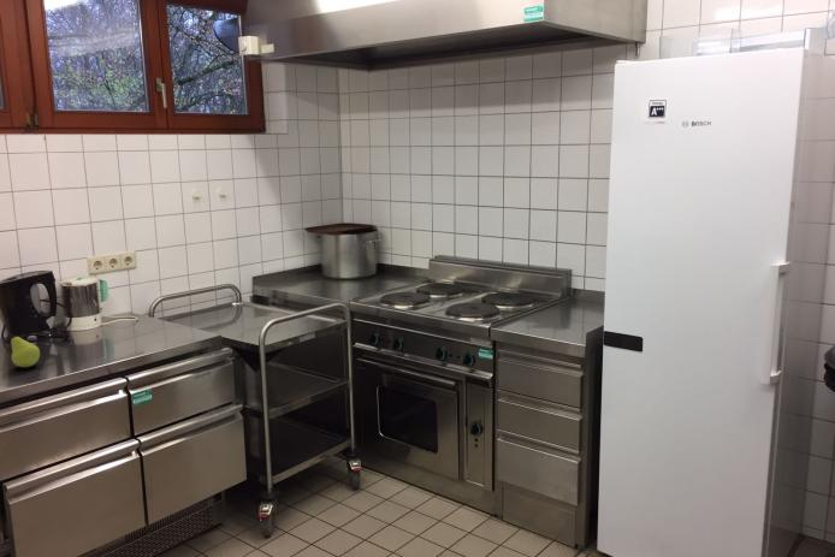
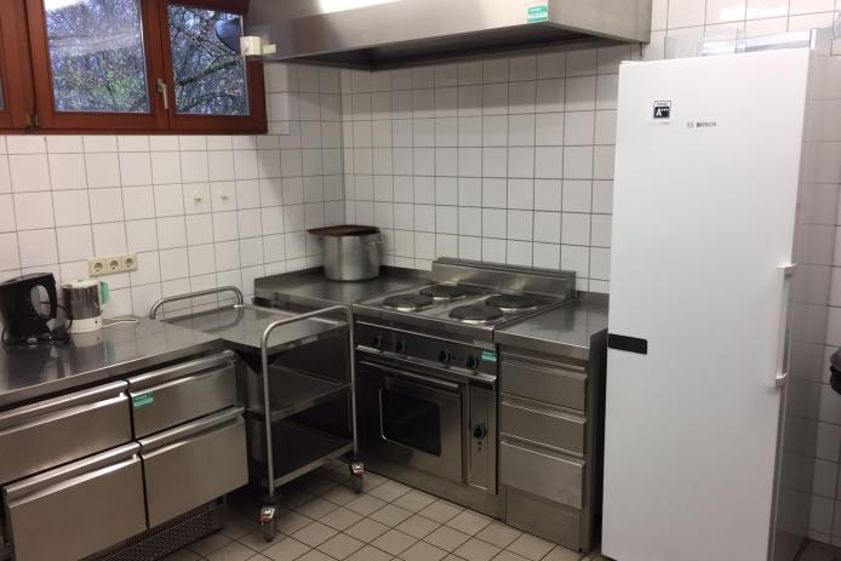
- fruit (24, 349)
